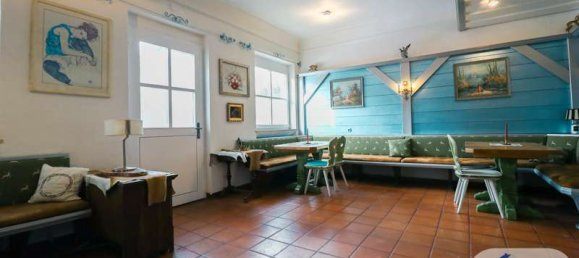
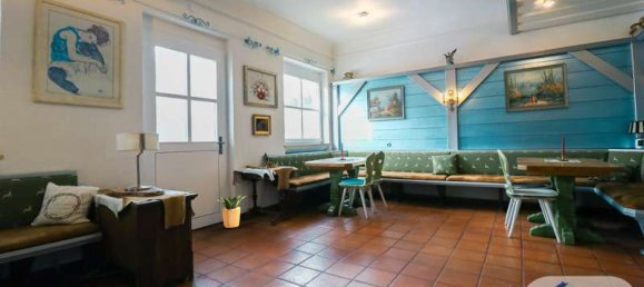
+ potted plant (232, 210)
